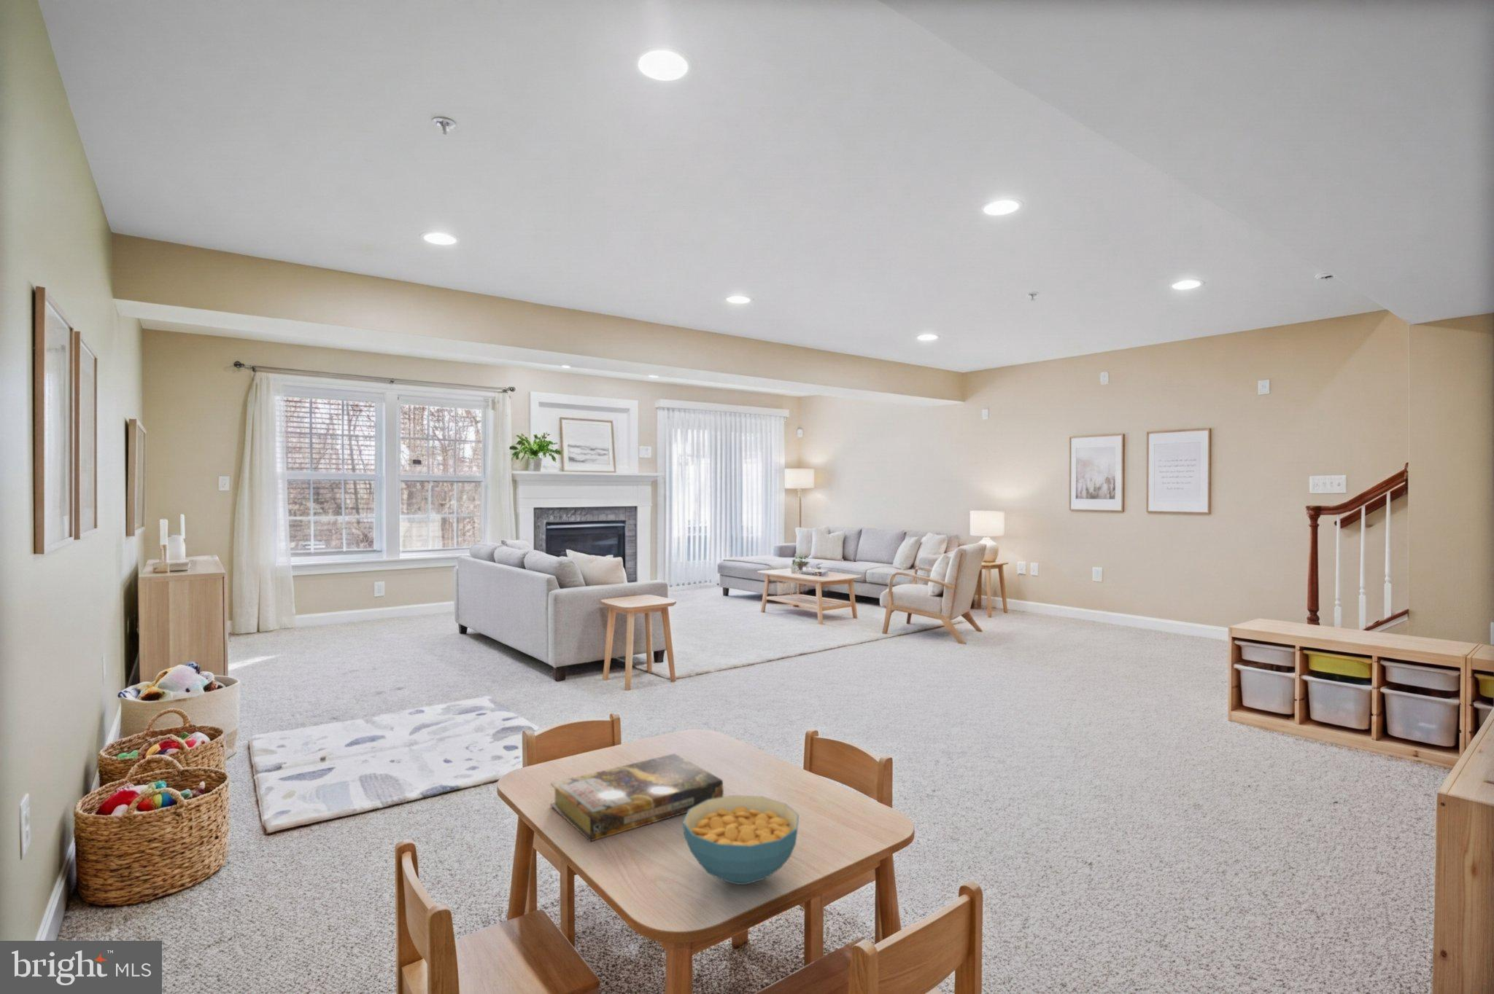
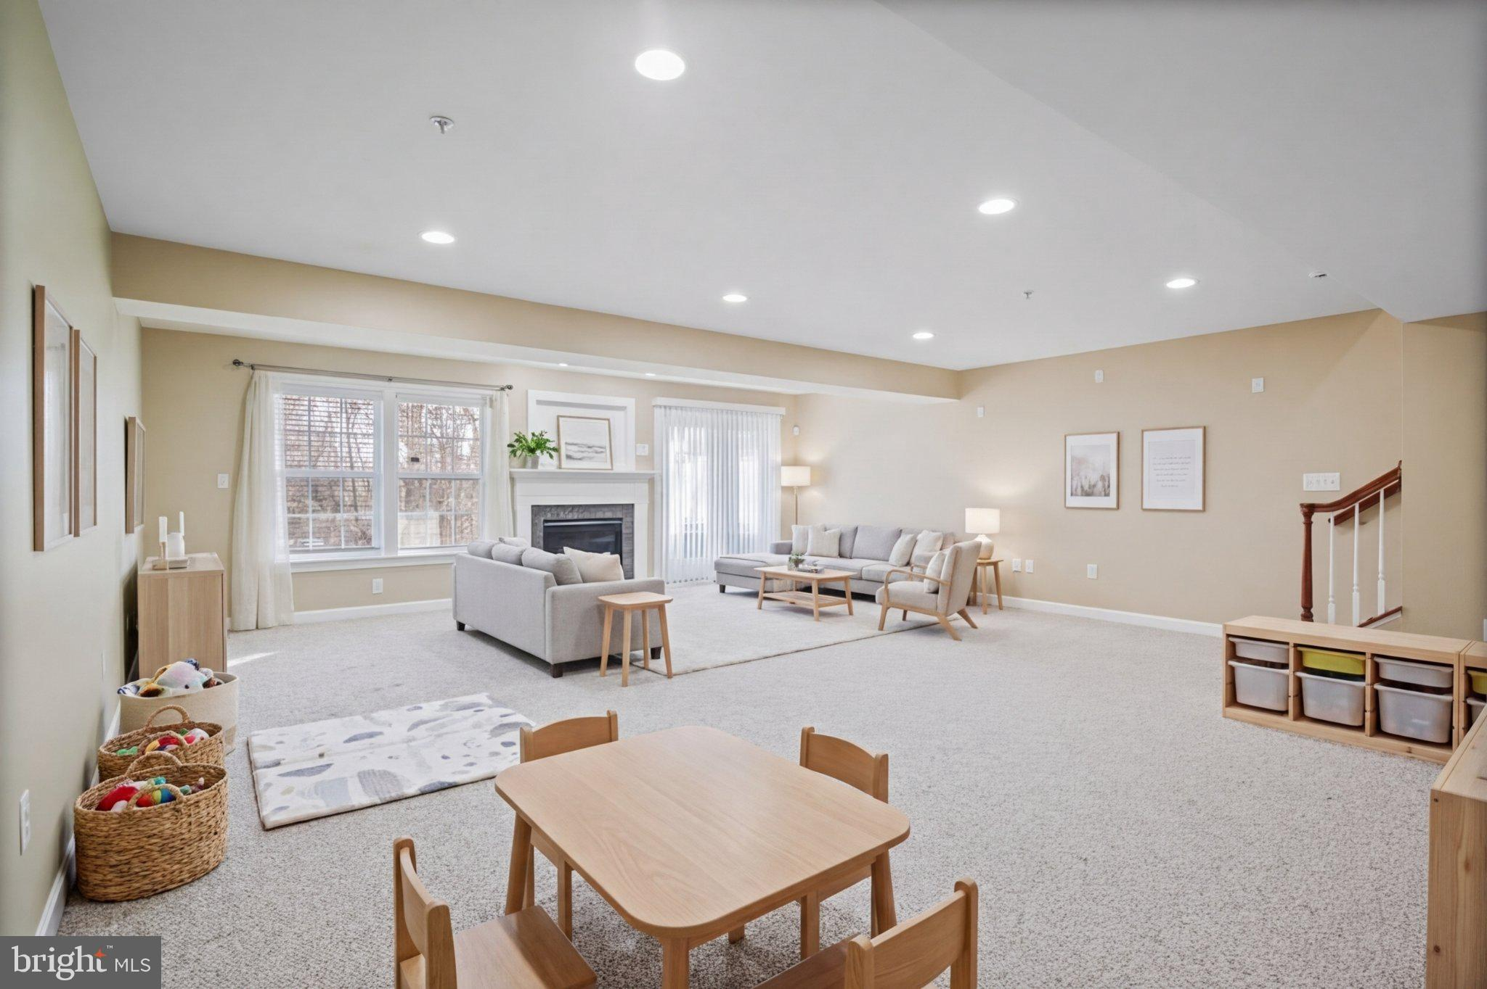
- cereal bowl (741, 846)
- book (637, 793)
